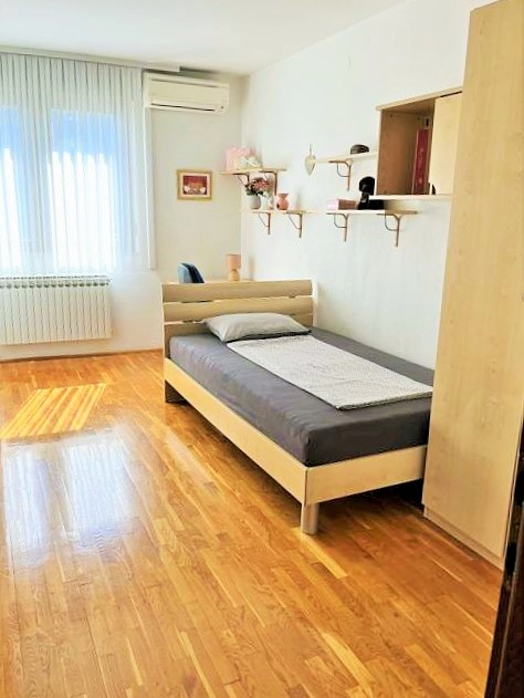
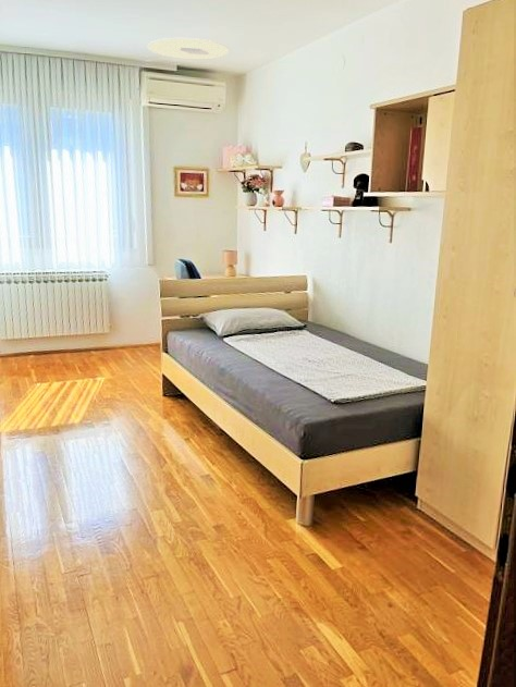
+ ceiling light (188, 45)
